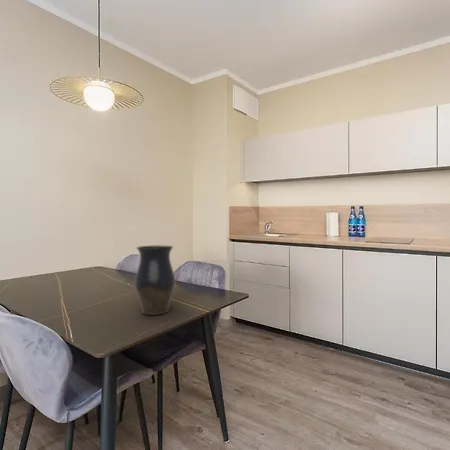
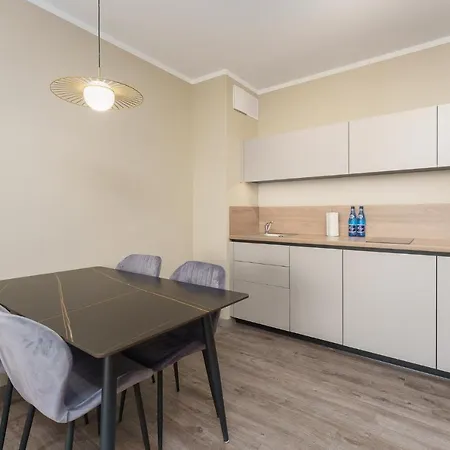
- vase (155, 279)
